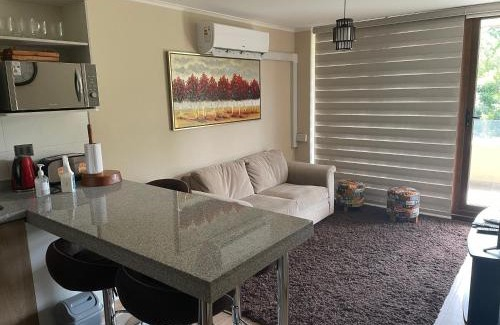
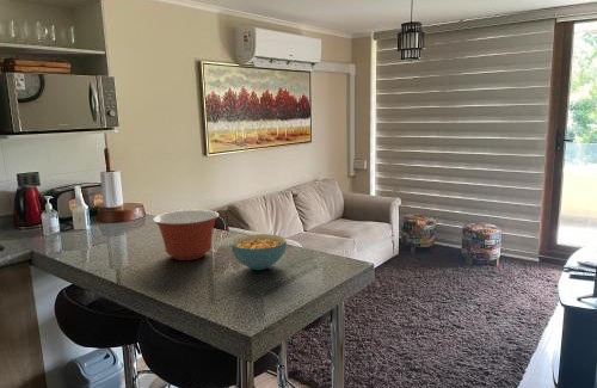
+ cereal bowl (259, 253)
+ mixing bowl (187, 235)
